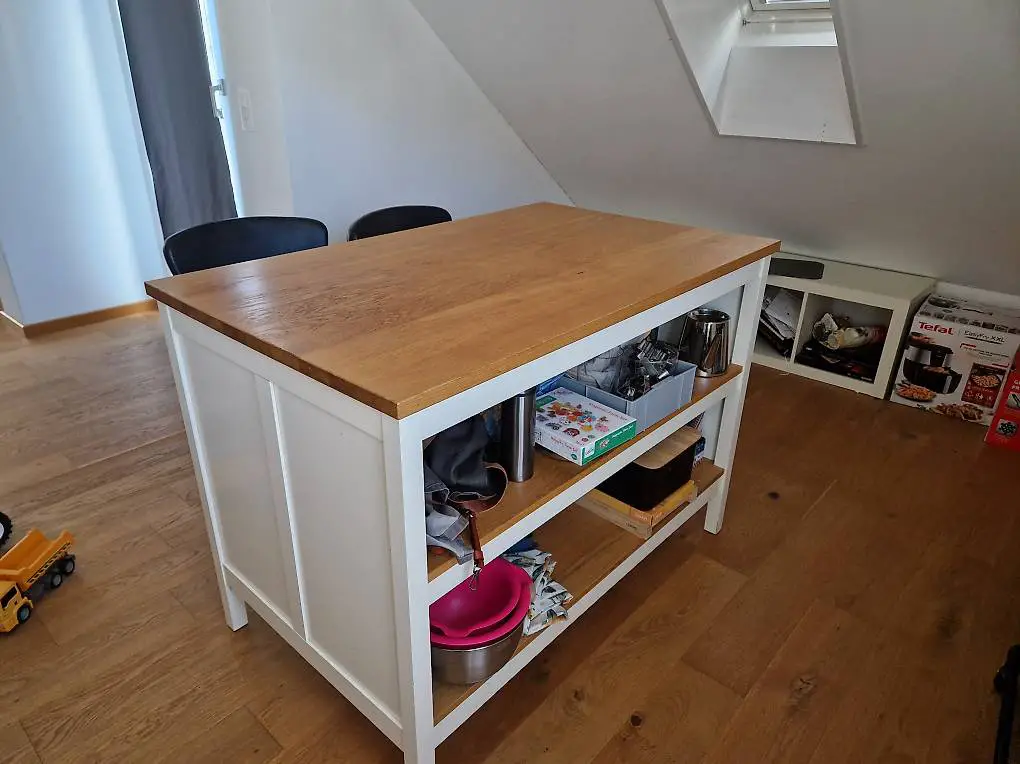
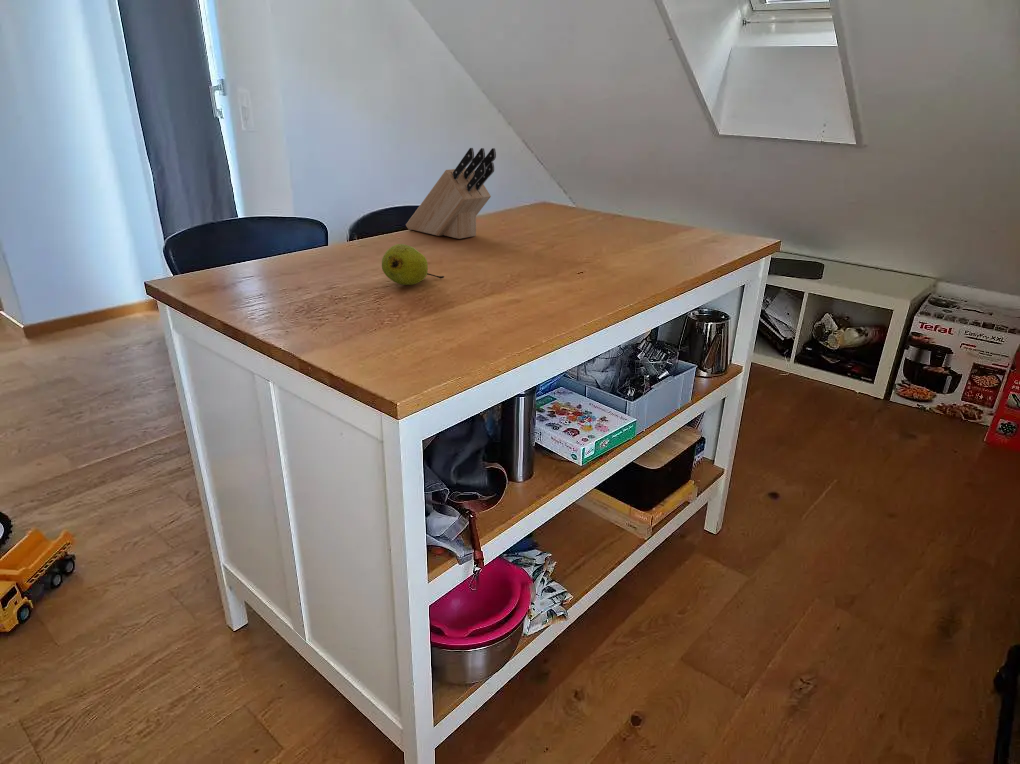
+ fruit (411, 263)
+ knife block (451, 190)
